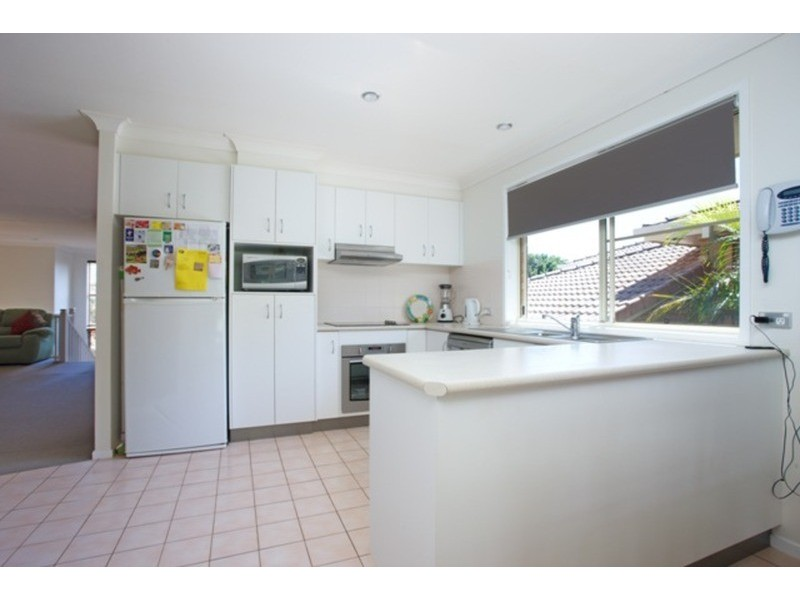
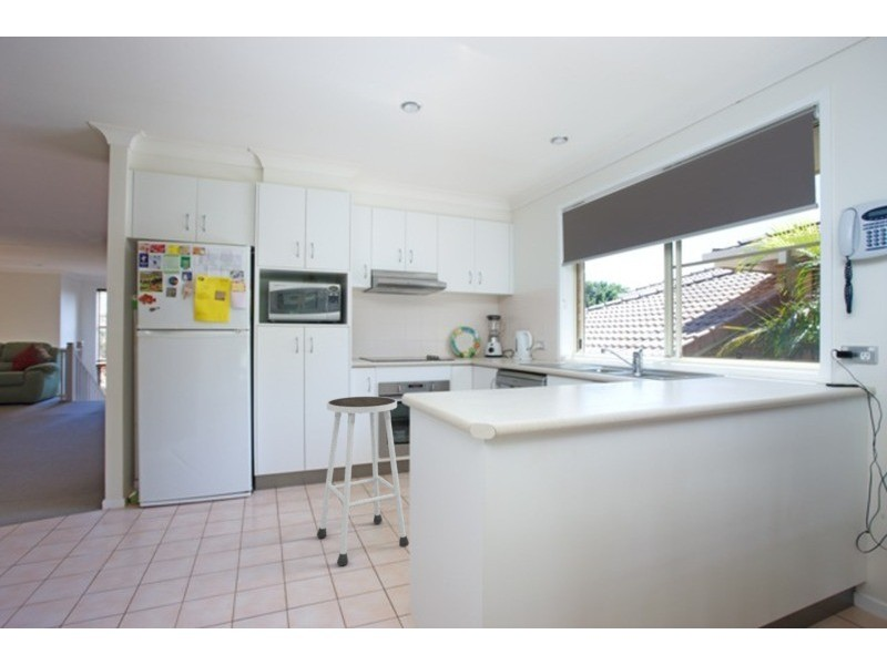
+ stool (365, 479)
